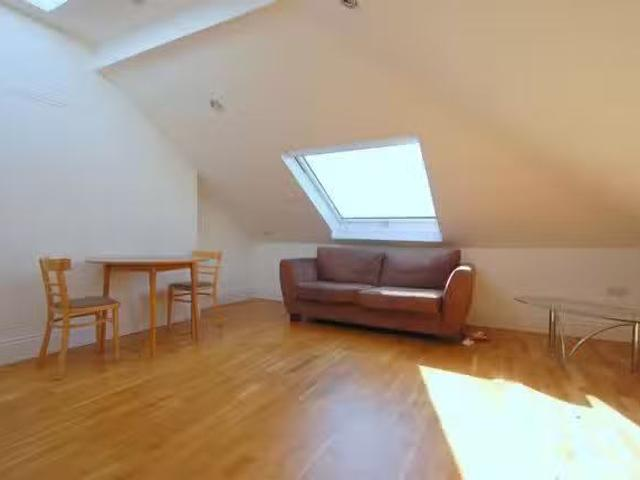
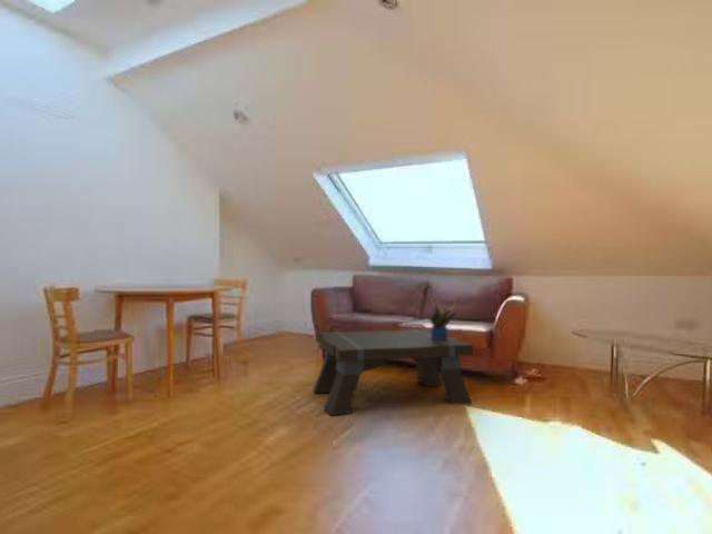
+ potted plant (445, 316)
+ coffee table (385, 363)
